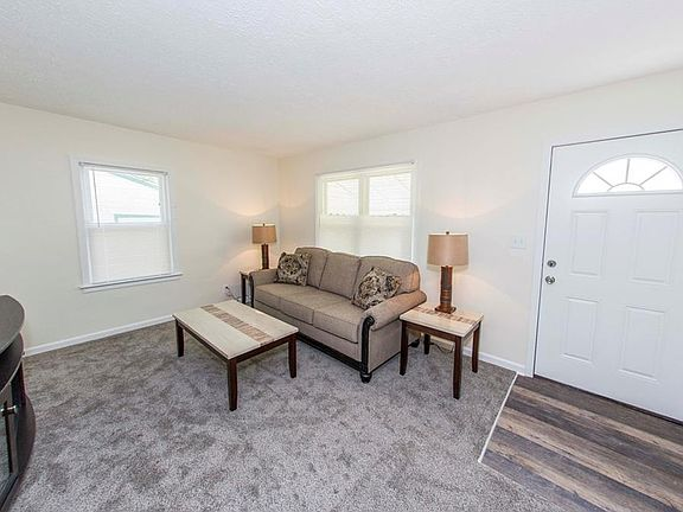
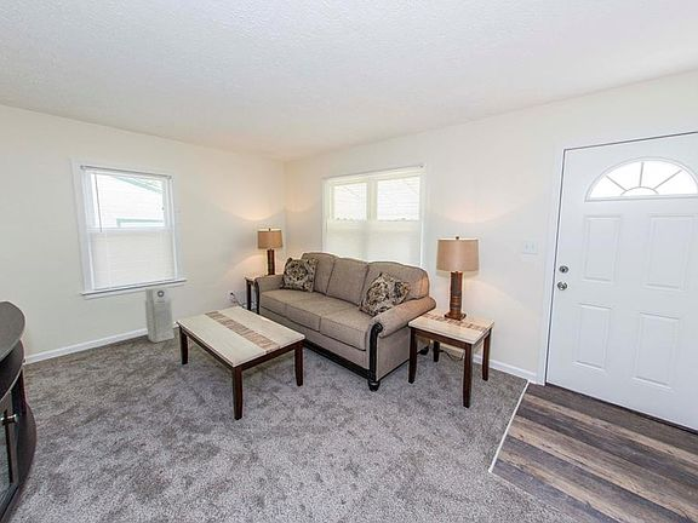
+ air purifier (158, 312)
